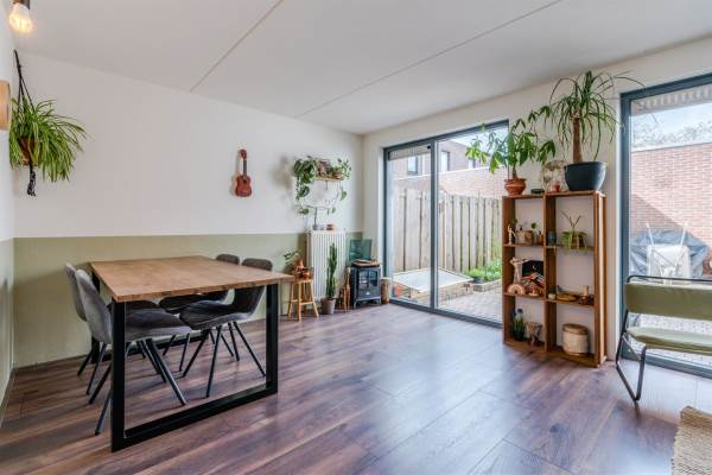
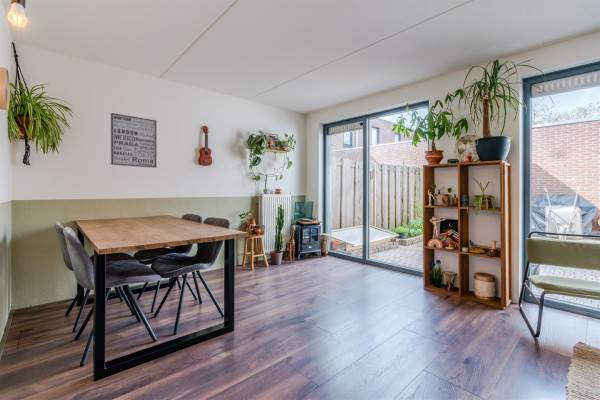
+ wall art (134, 141)
